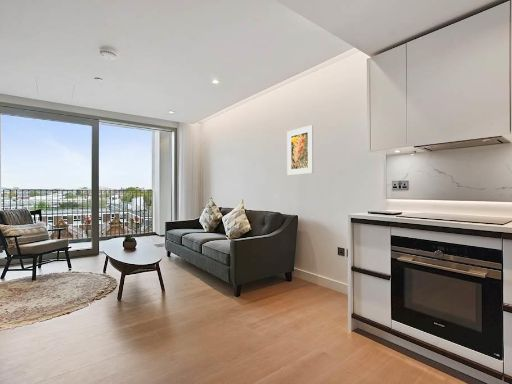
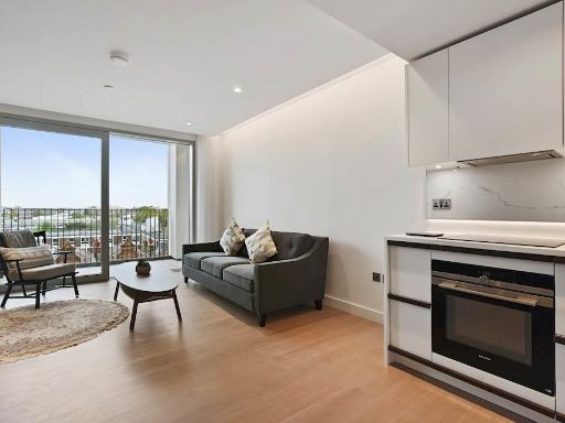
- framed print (299, 151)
